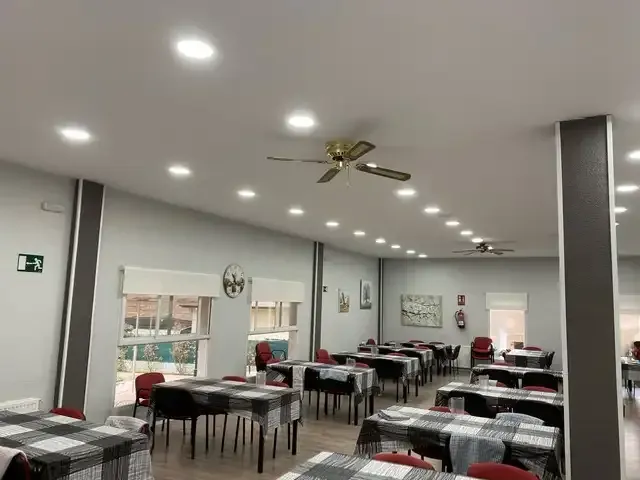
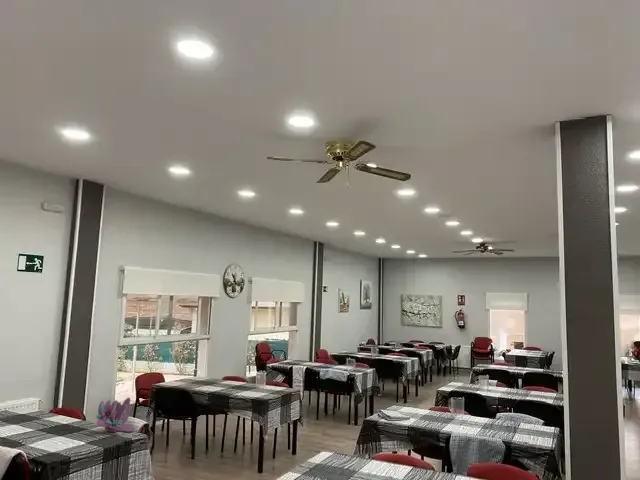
+ flower (114, 414)
